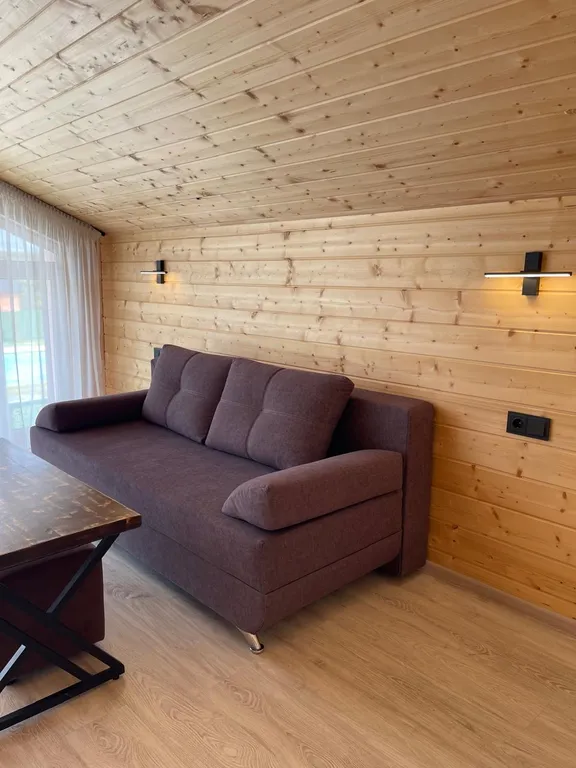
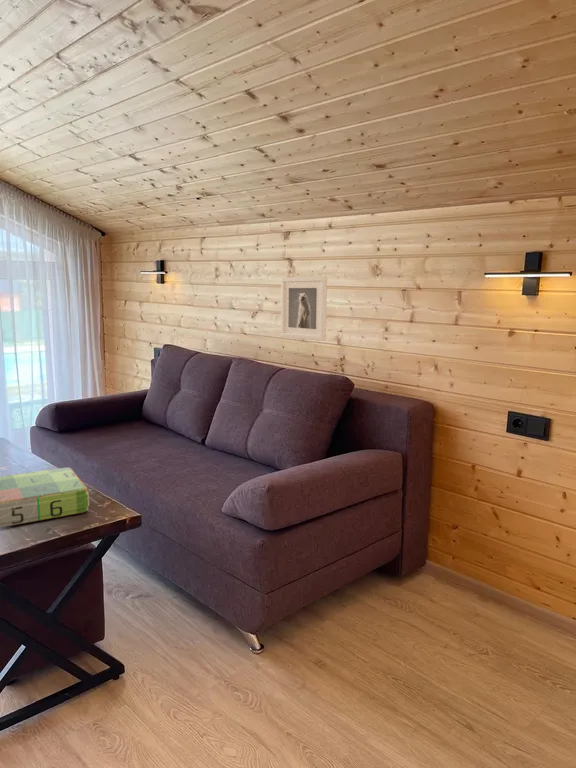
+ board game (34, 494)
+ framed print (302, 308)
